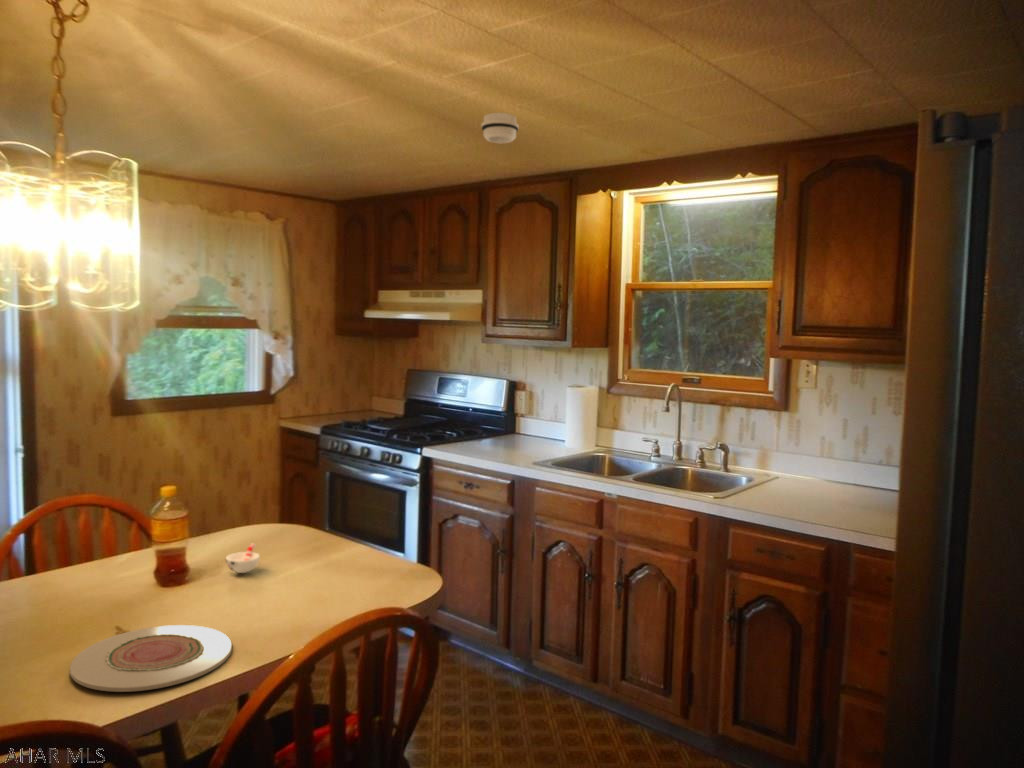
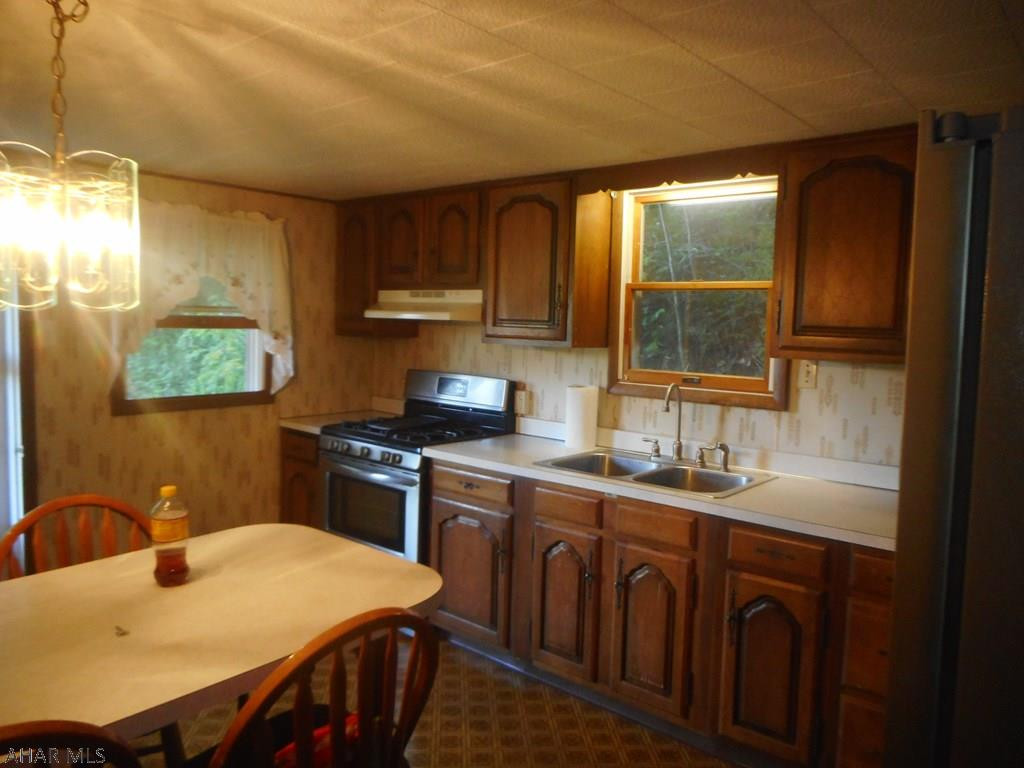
- smoke detector (500, 128)
- plate (154, 654)
- cup (244, 560)
